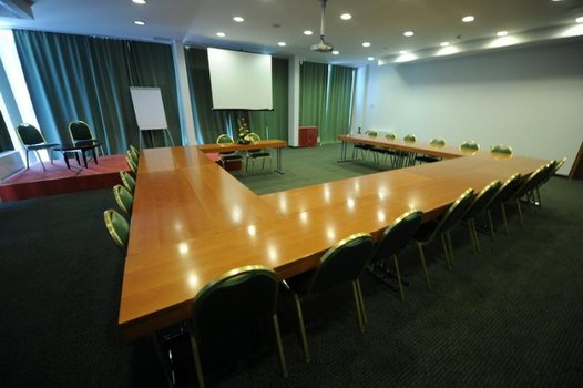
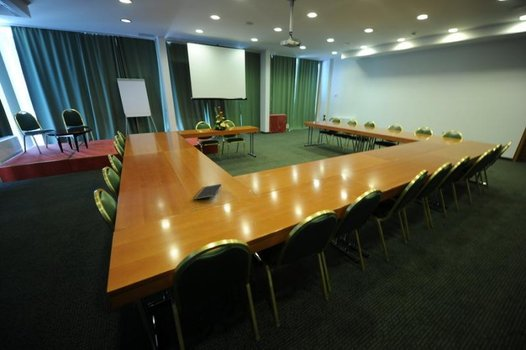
+ notepad (208, 191)
